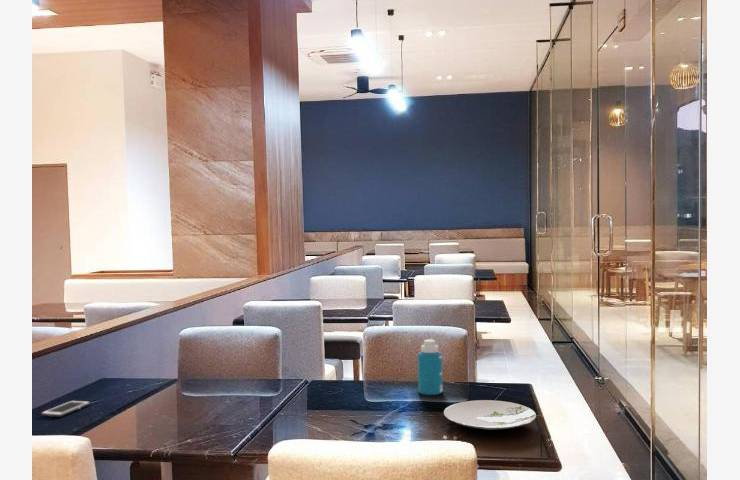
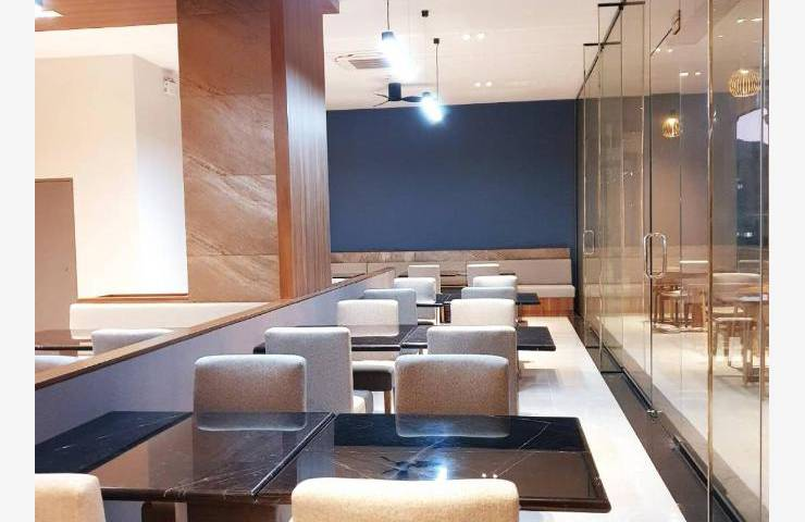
- bottle (430, 366)
- plate (489, 418)
- cell phone (66, 408)
